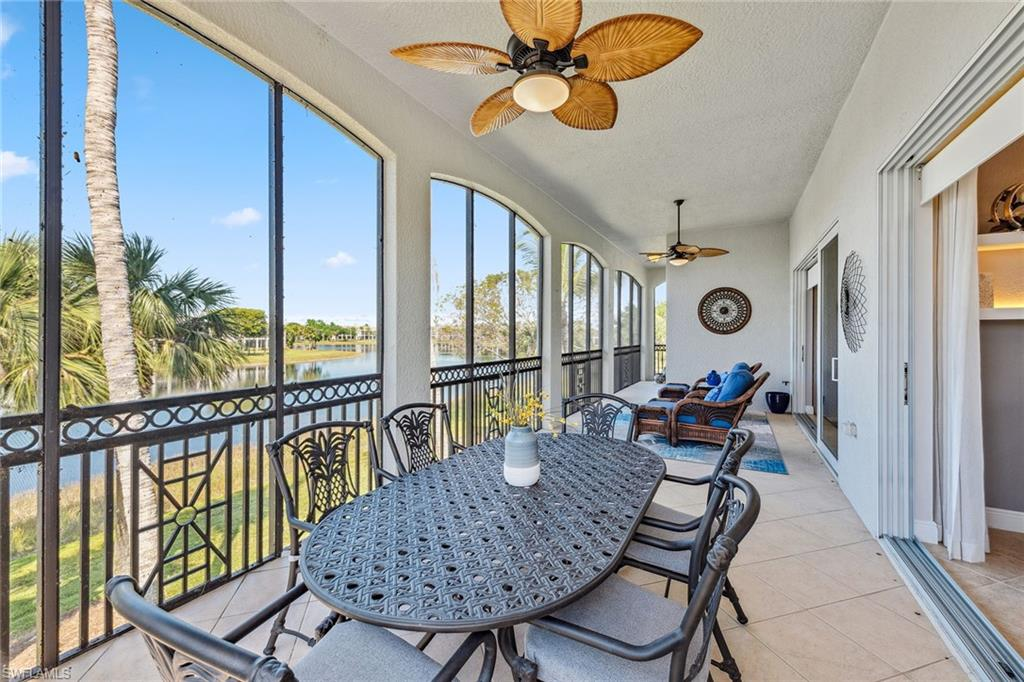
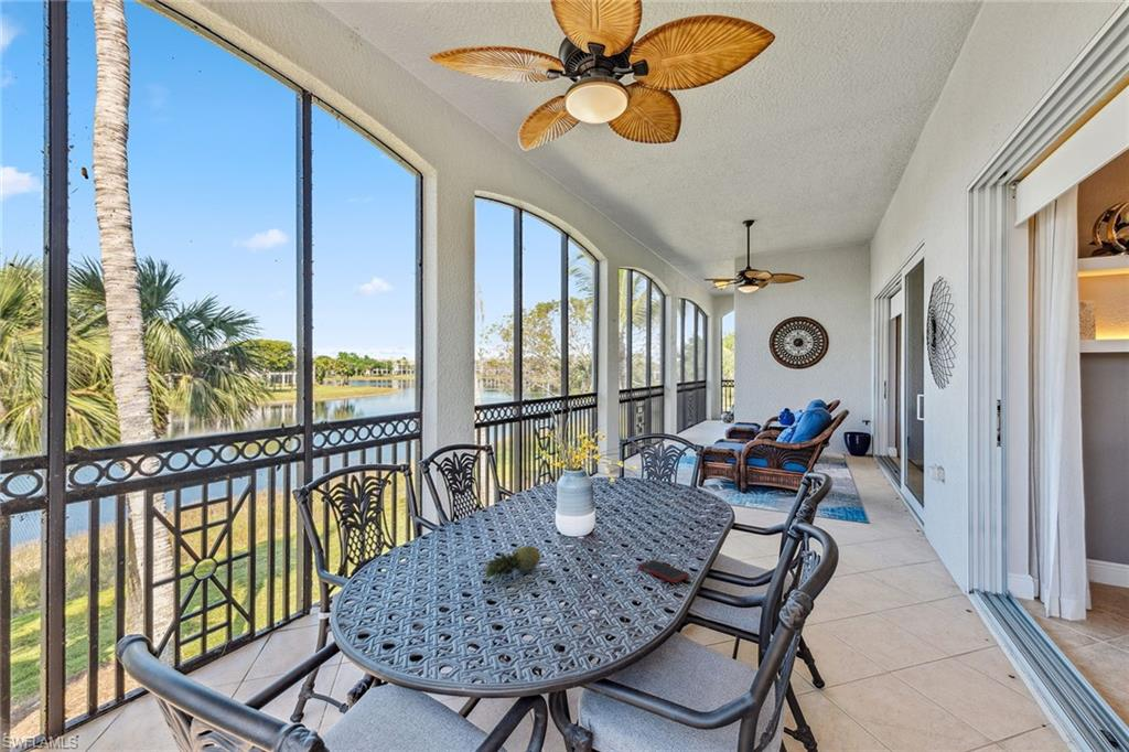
+ fruit (509, 562)
+ cell phone (663, 570)
